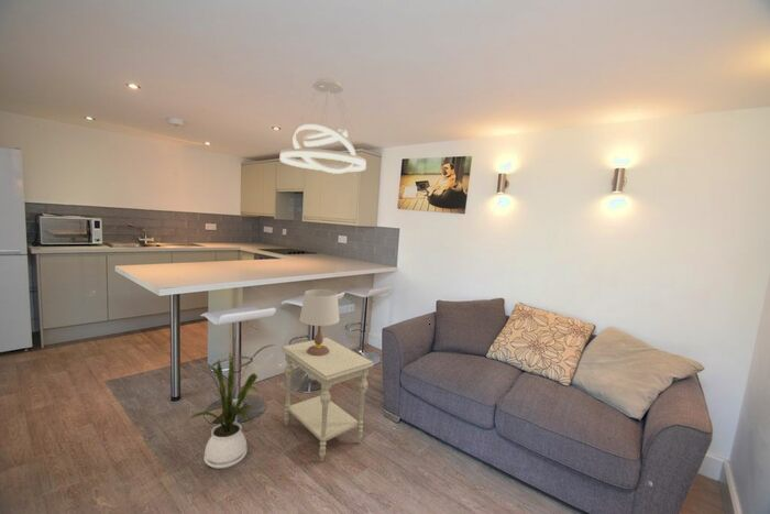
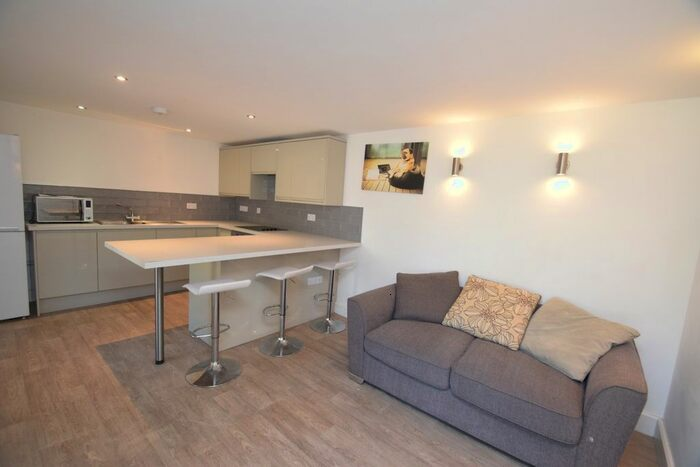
- table lamp (319, 321)
- side table (323, 394)
- house plant (232, 401)
- pendant light (326, 127)
